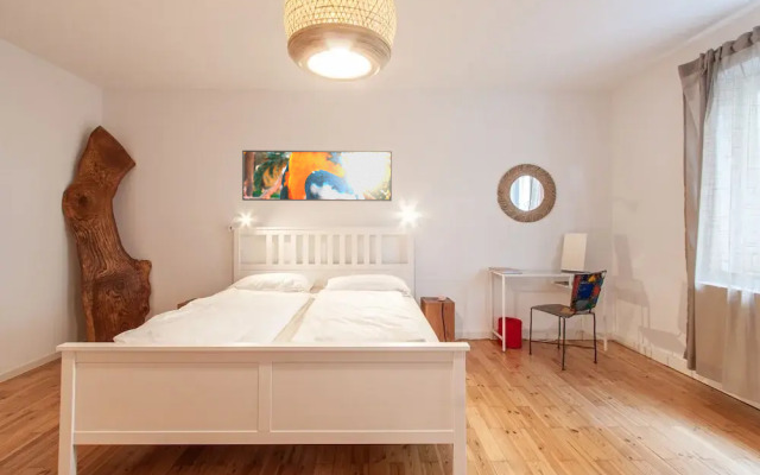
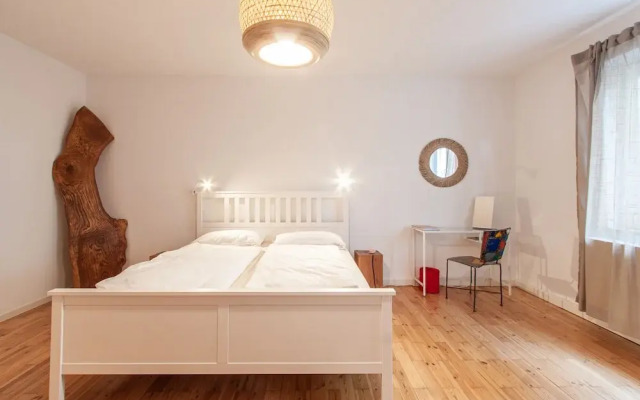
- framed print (317, 176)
